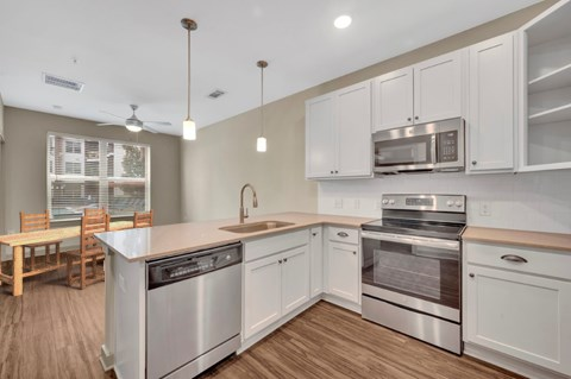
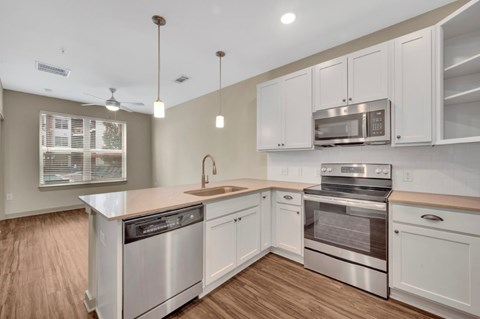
- dining table (82, 241)
